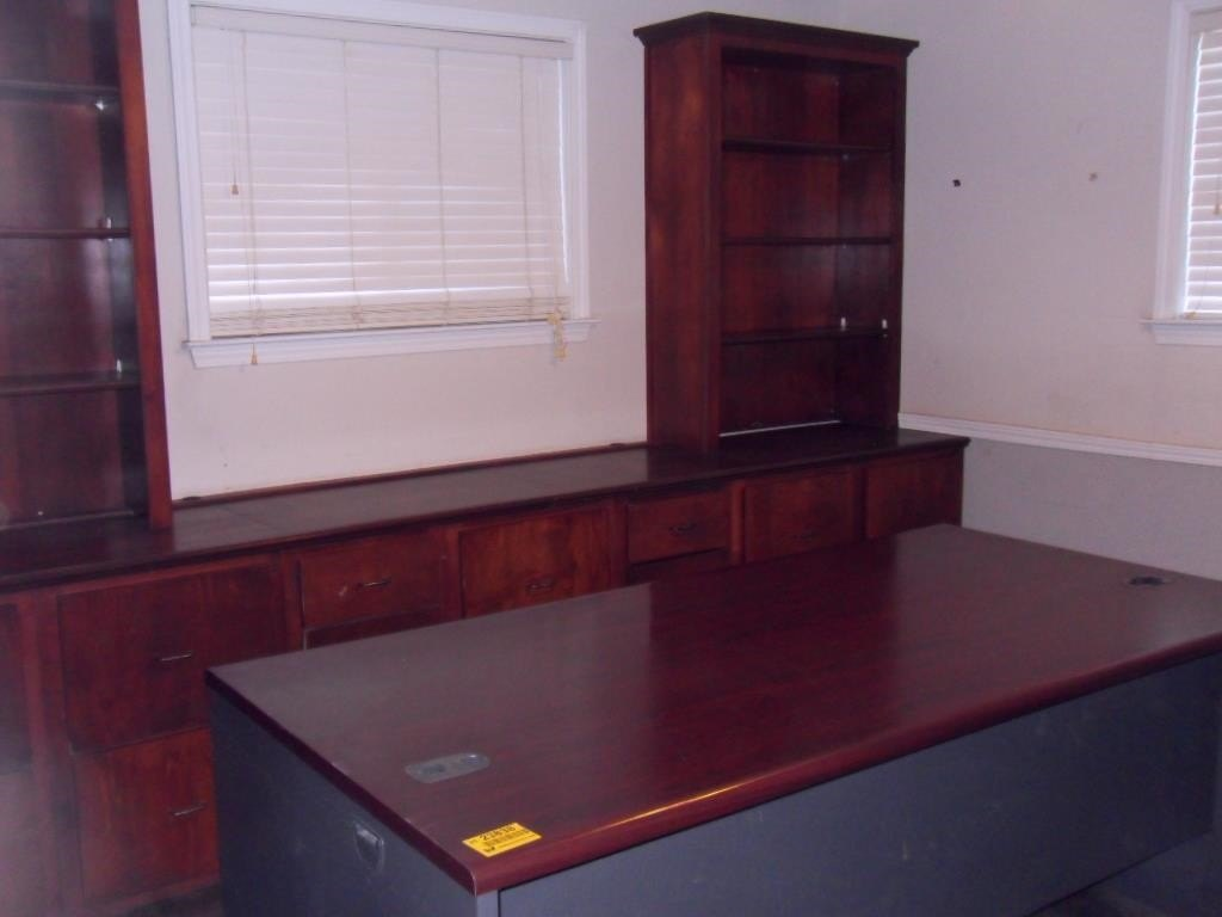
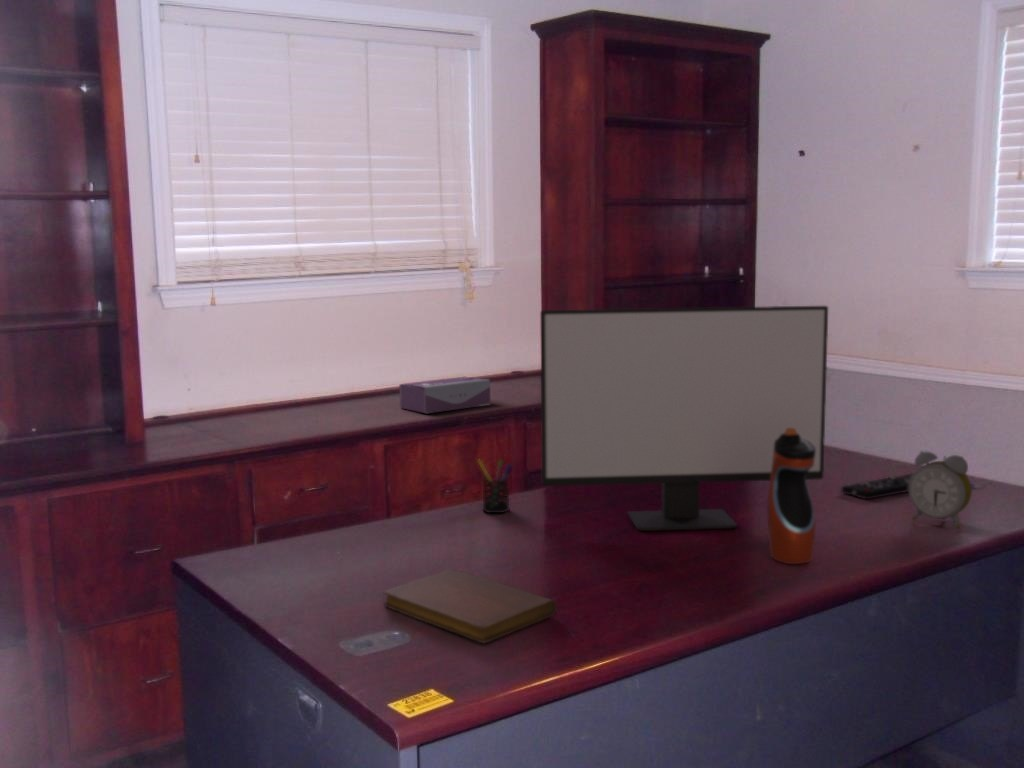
+ water bottle (792, 494)
+ pen holder (498, 481)
+ notebook (468, 602)
+ tissue box (445, 393)
+ computer monitor (682, 415)
+ remote control (900, 483)
+ alarm clock (941, 487)
